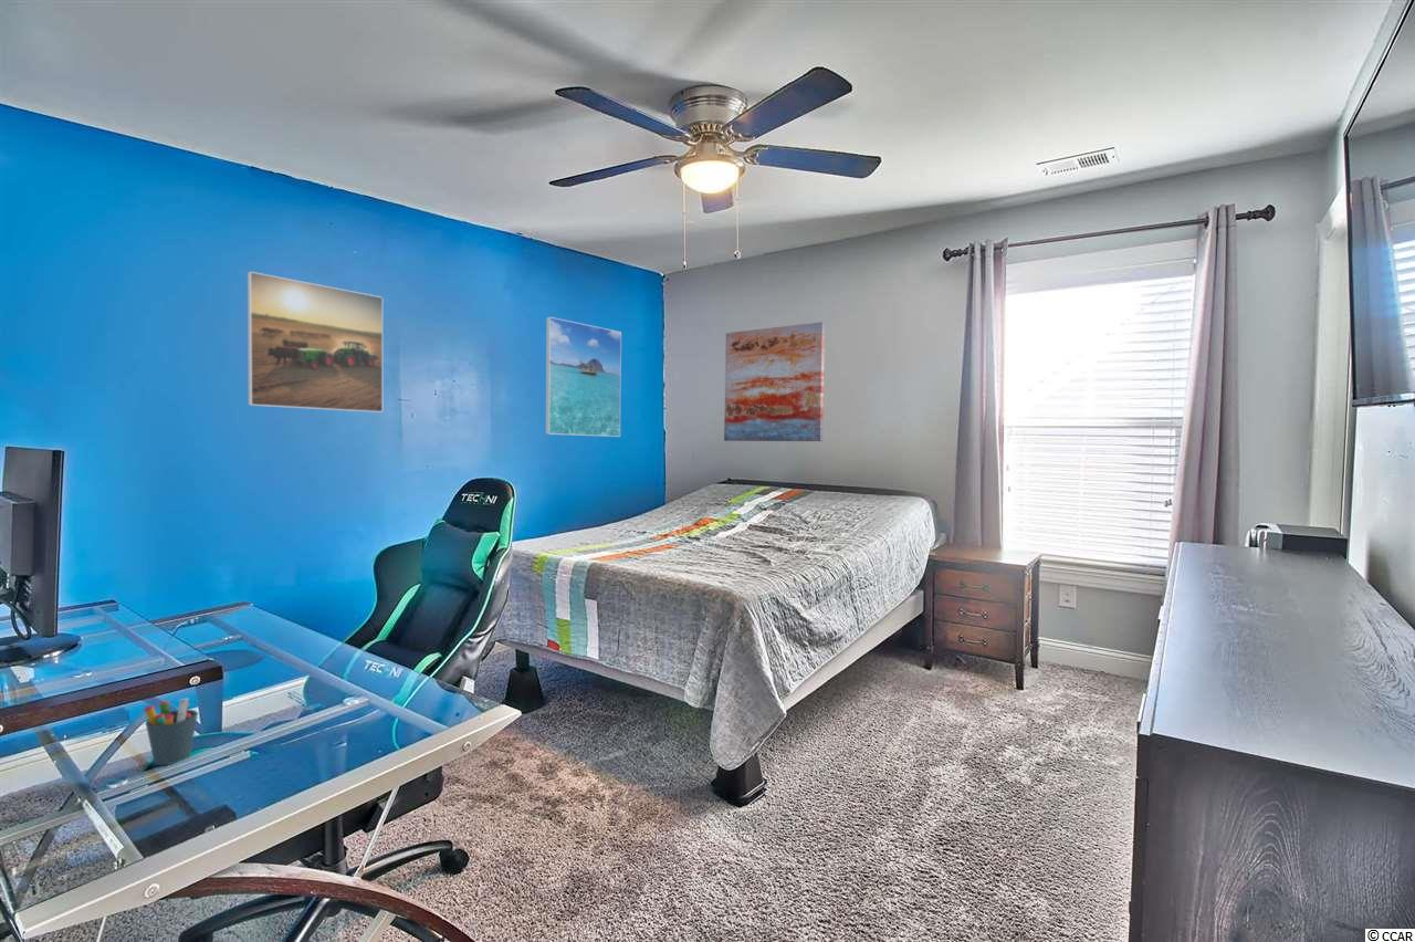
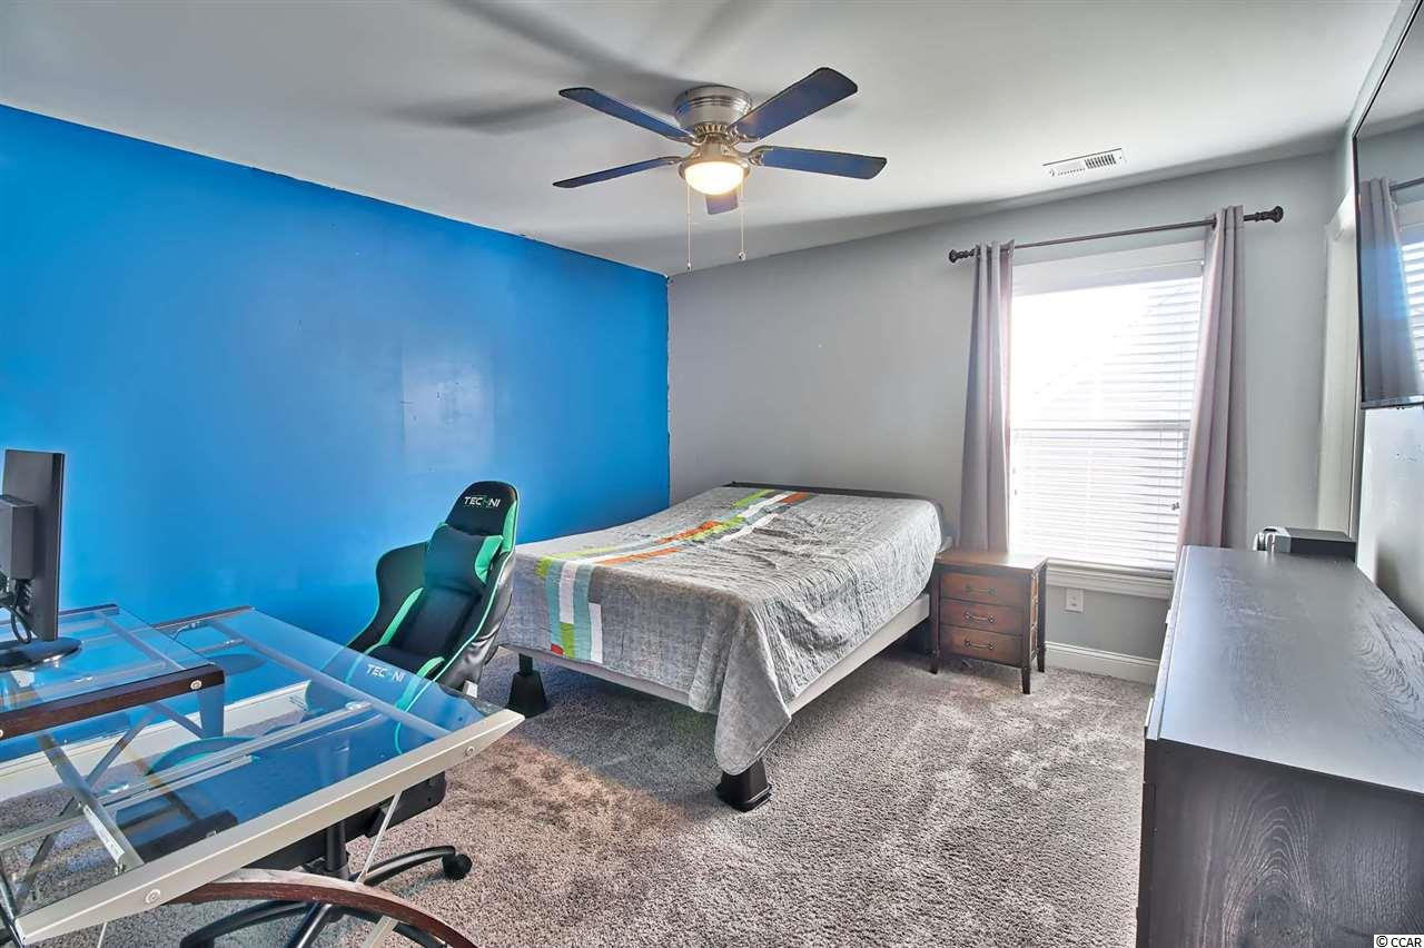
- wall art (772, 384)
- pen holder (171, 726)
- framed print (585, 380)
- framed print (319, 347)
